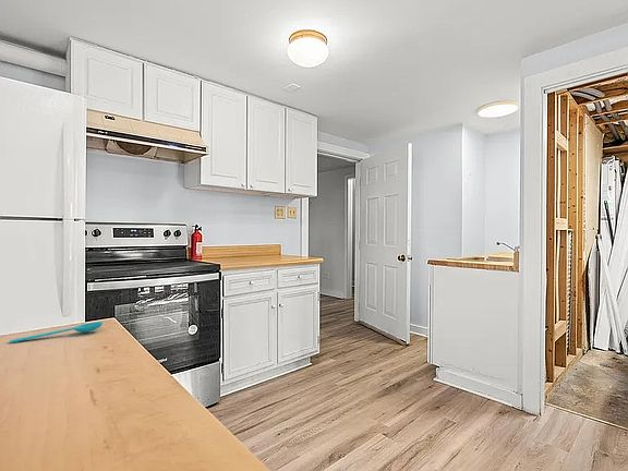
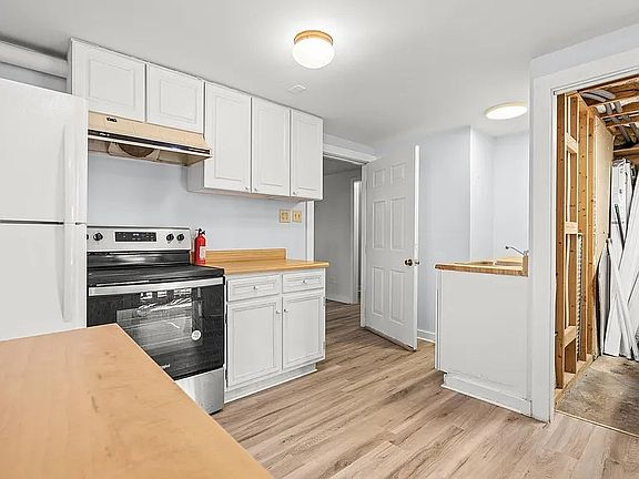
- spoon (59, 331)
